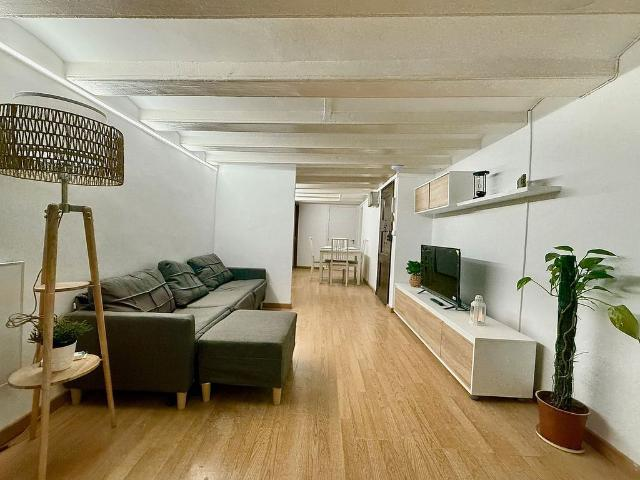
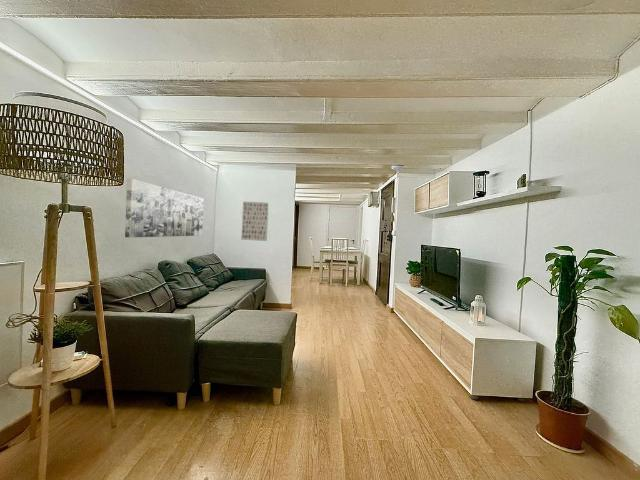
+ wall art (255, 221)
+ wall art (173, 213)
